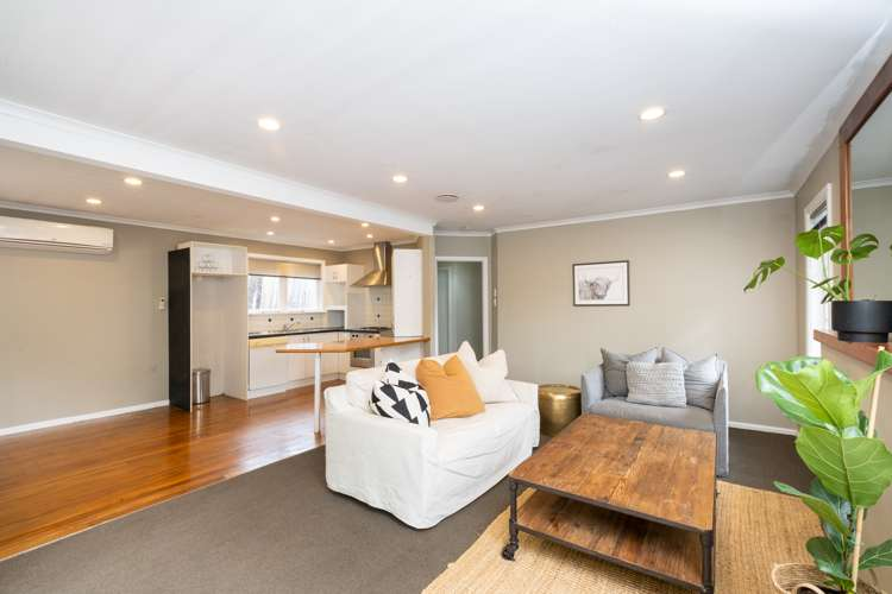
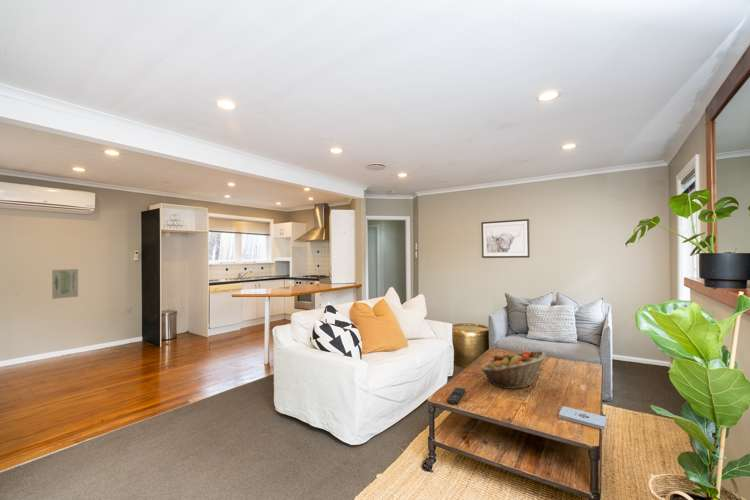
+ remote control (456, 395)
+ fruit basket (513, 366)
+ wall art (65, 283)
+ notepad (582, 417)
